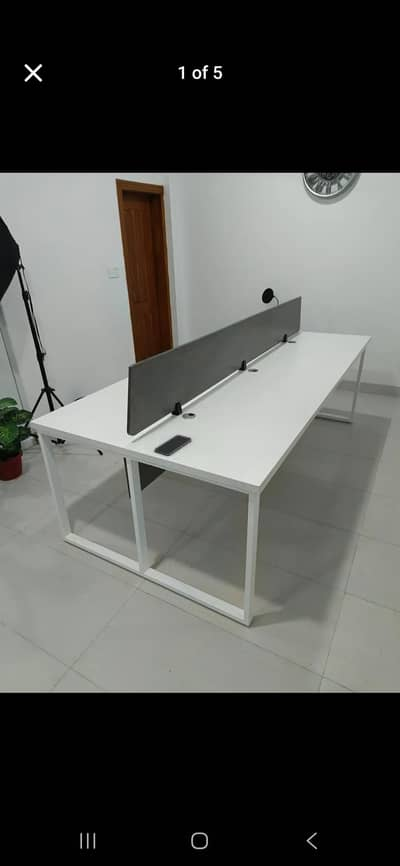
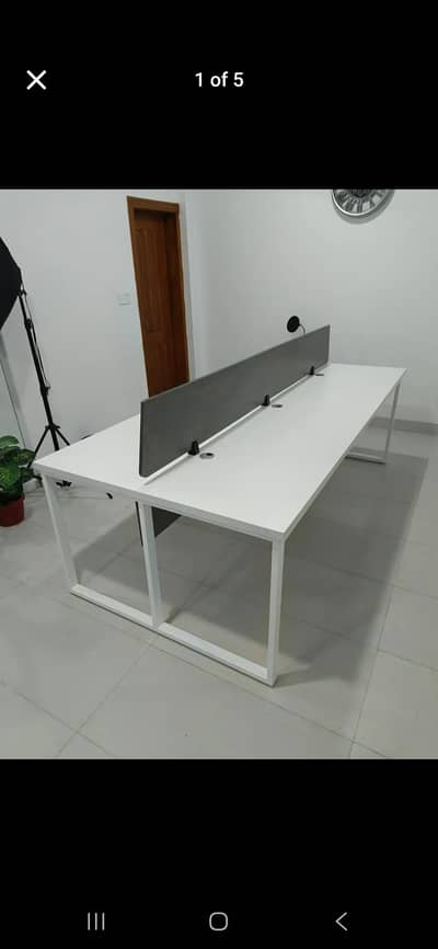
- smartphone (173, 444)
